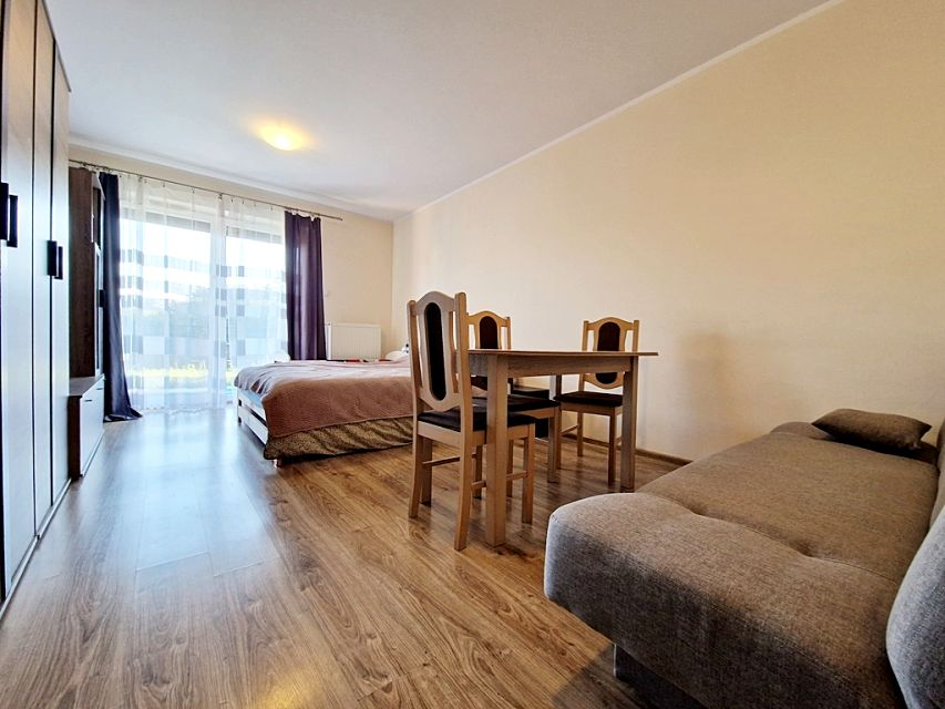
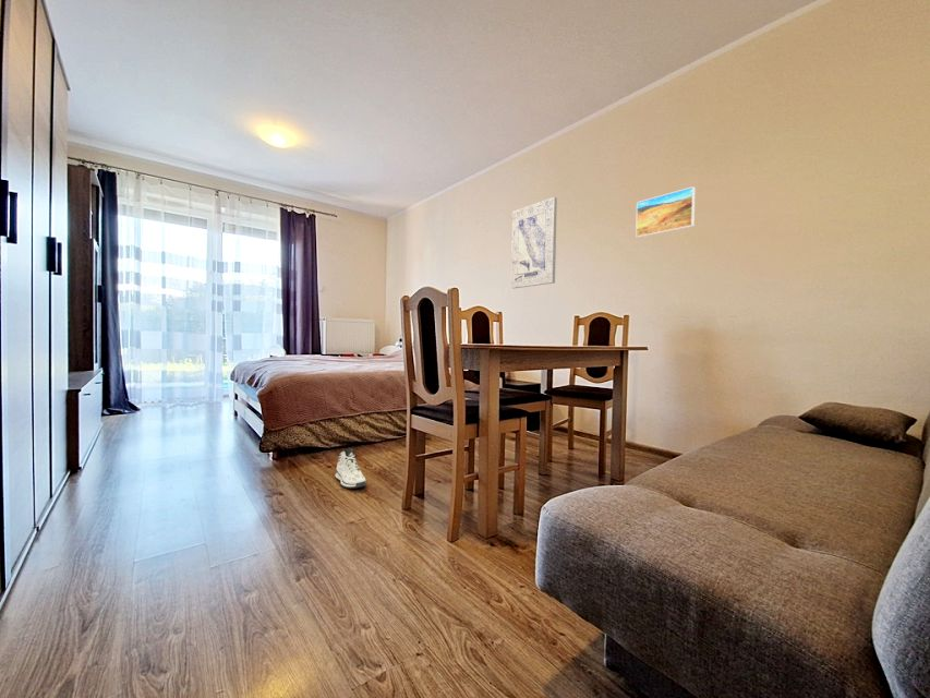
+ sneaker (349, 466)
+ wall art (532, 245)
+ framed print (664, 213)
